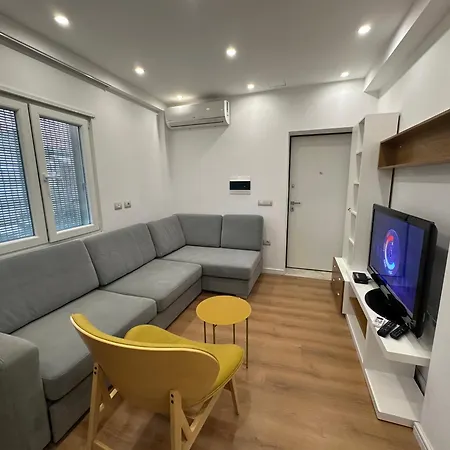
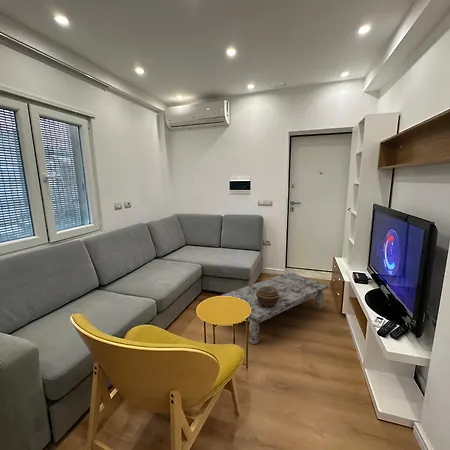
+ decorative container (267, 296)
+ coffee table (277, 302)
